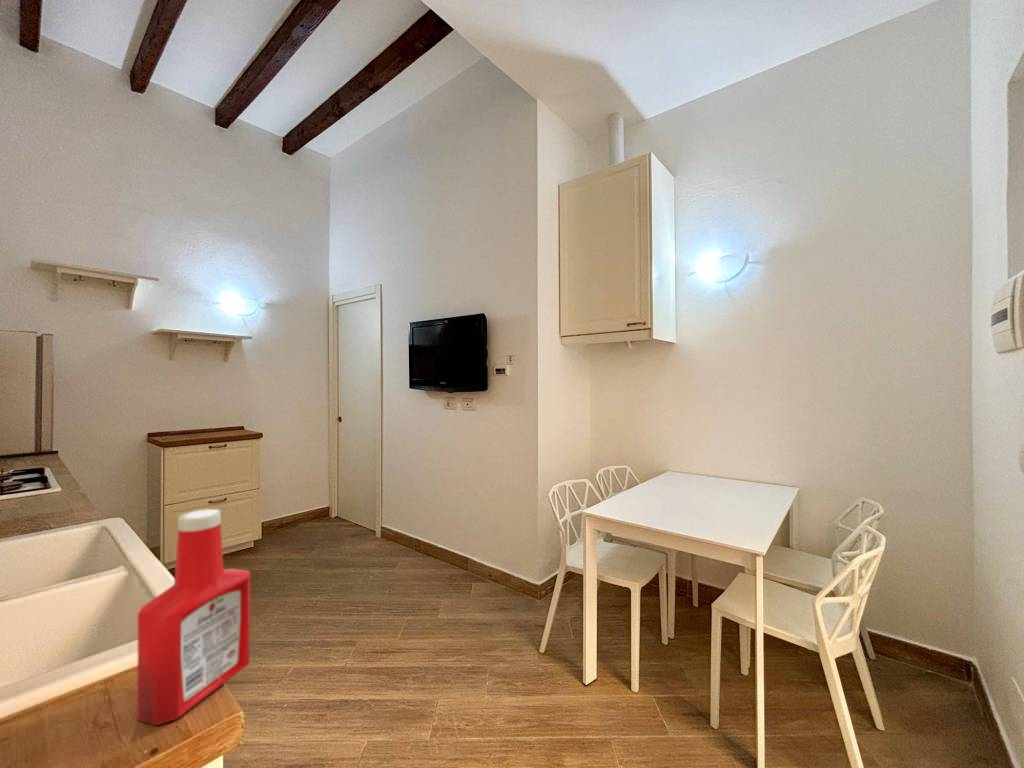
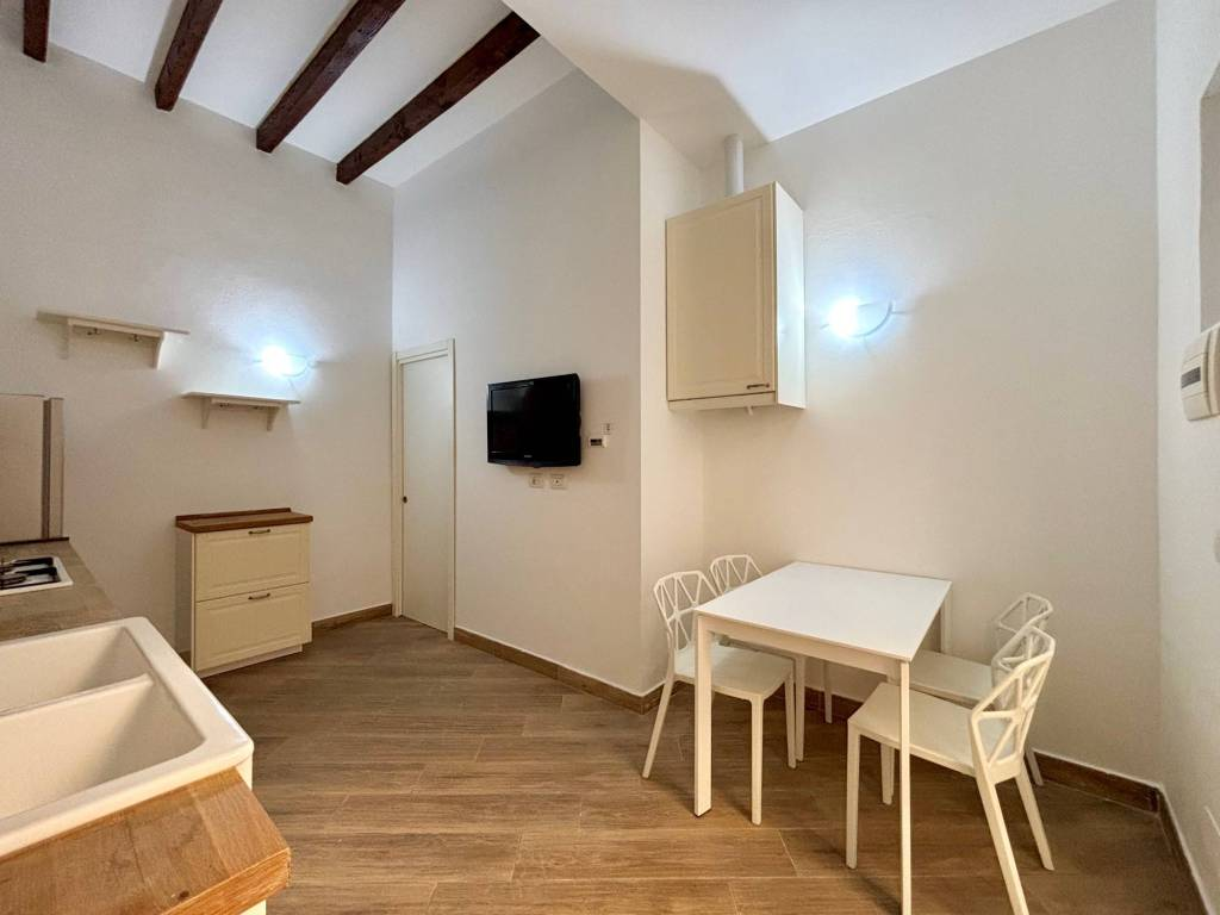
- soap bottle (199, 599)
